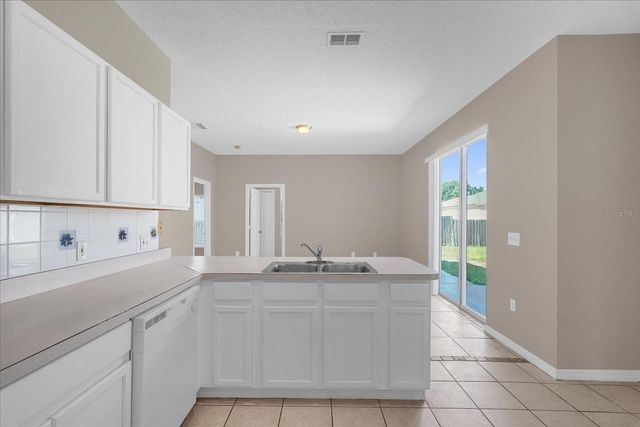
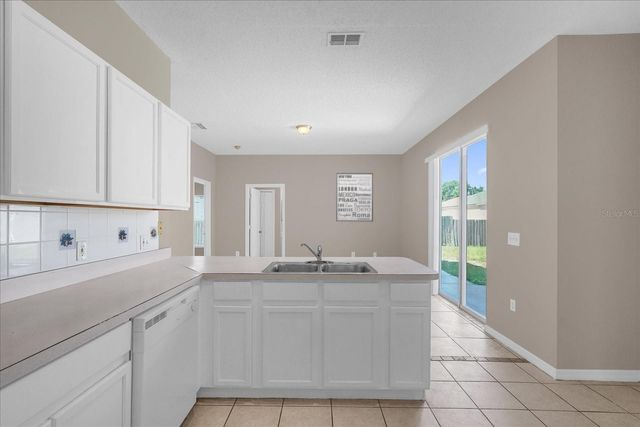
+ wall art (354, 197)
